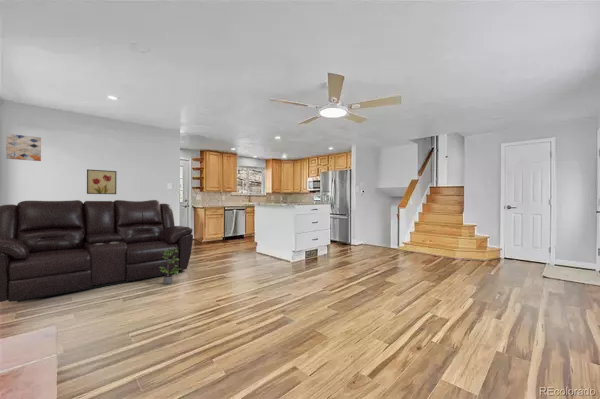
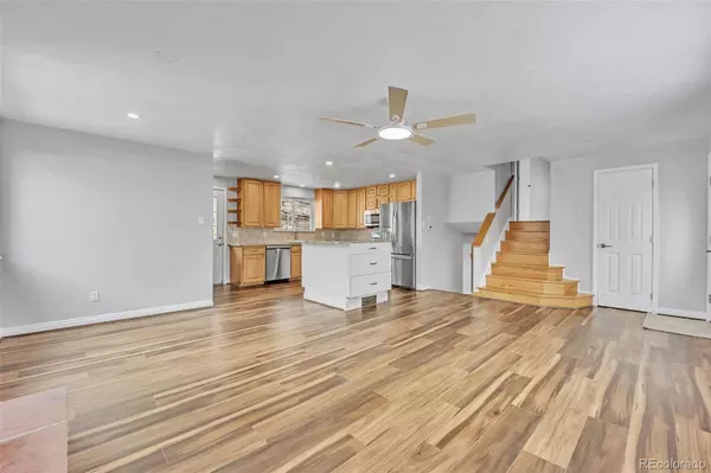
- wall art (24, 147)
- wall art (101, 182)
- sofa (103, 239)
- potted plant (169, 263)
